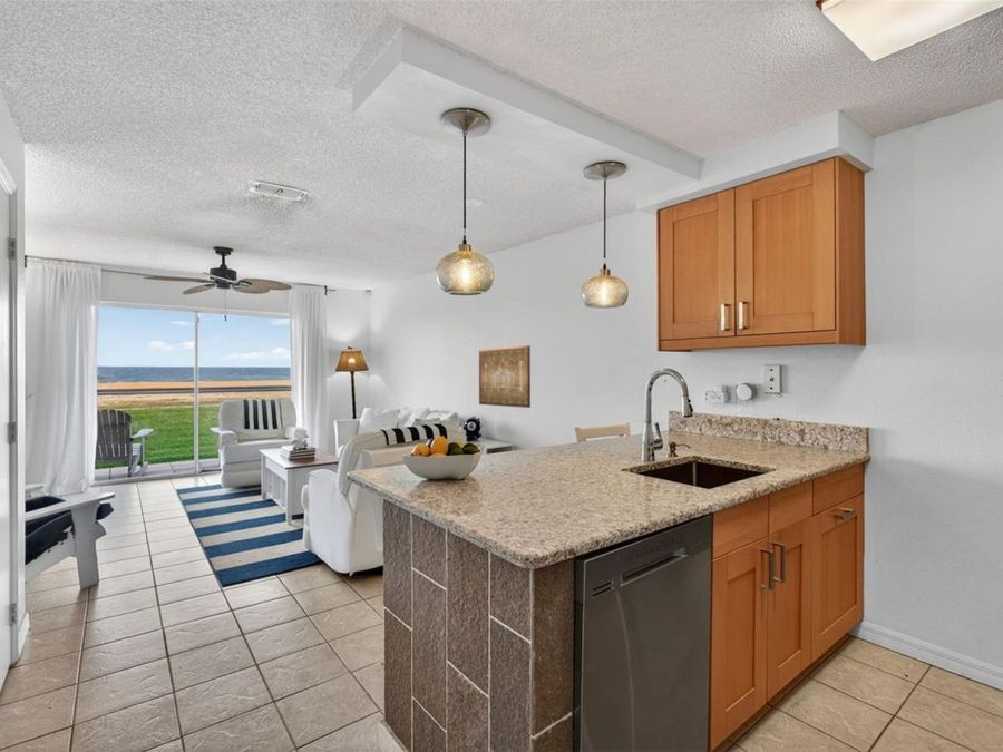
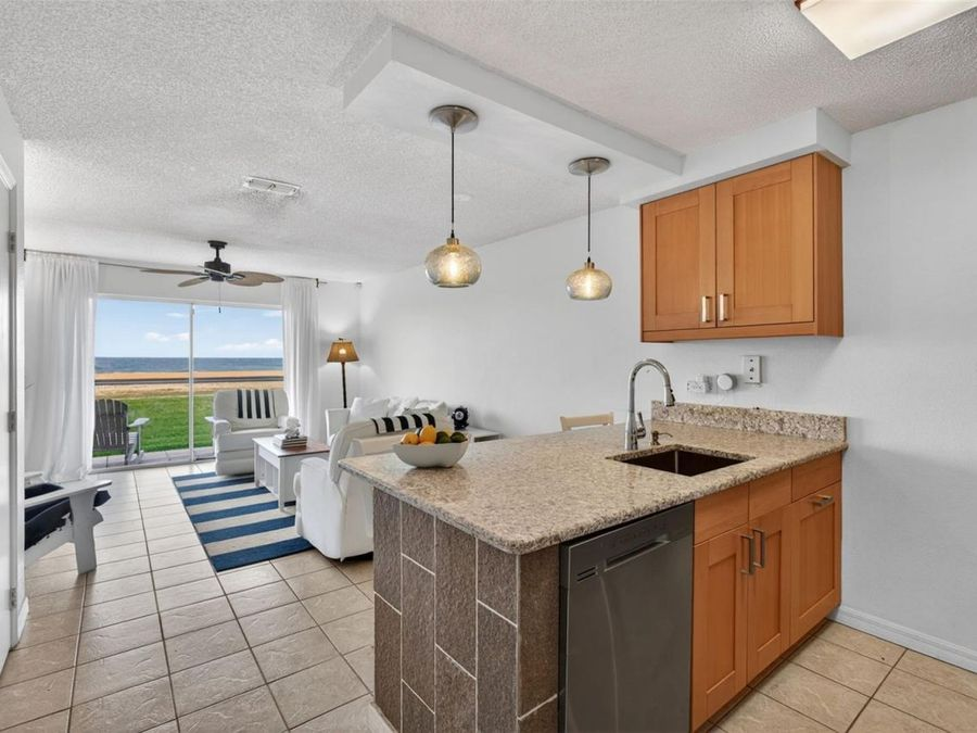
- wall art (503, 377)
